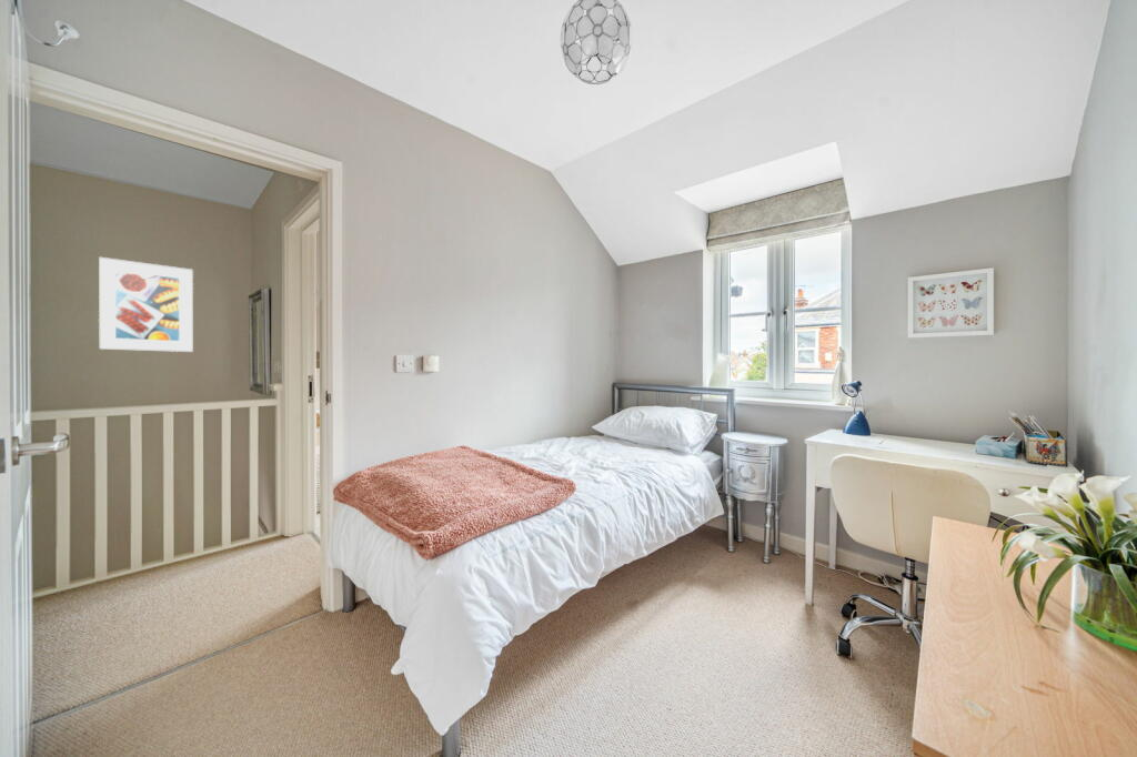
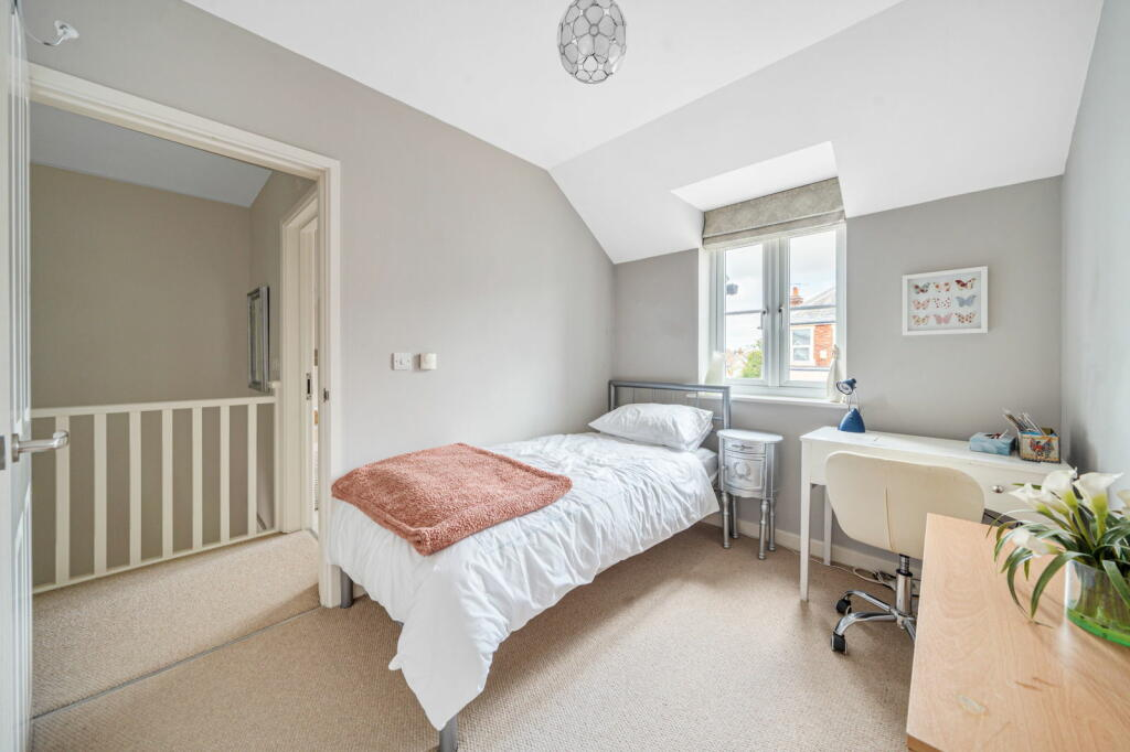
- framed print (148, 306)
